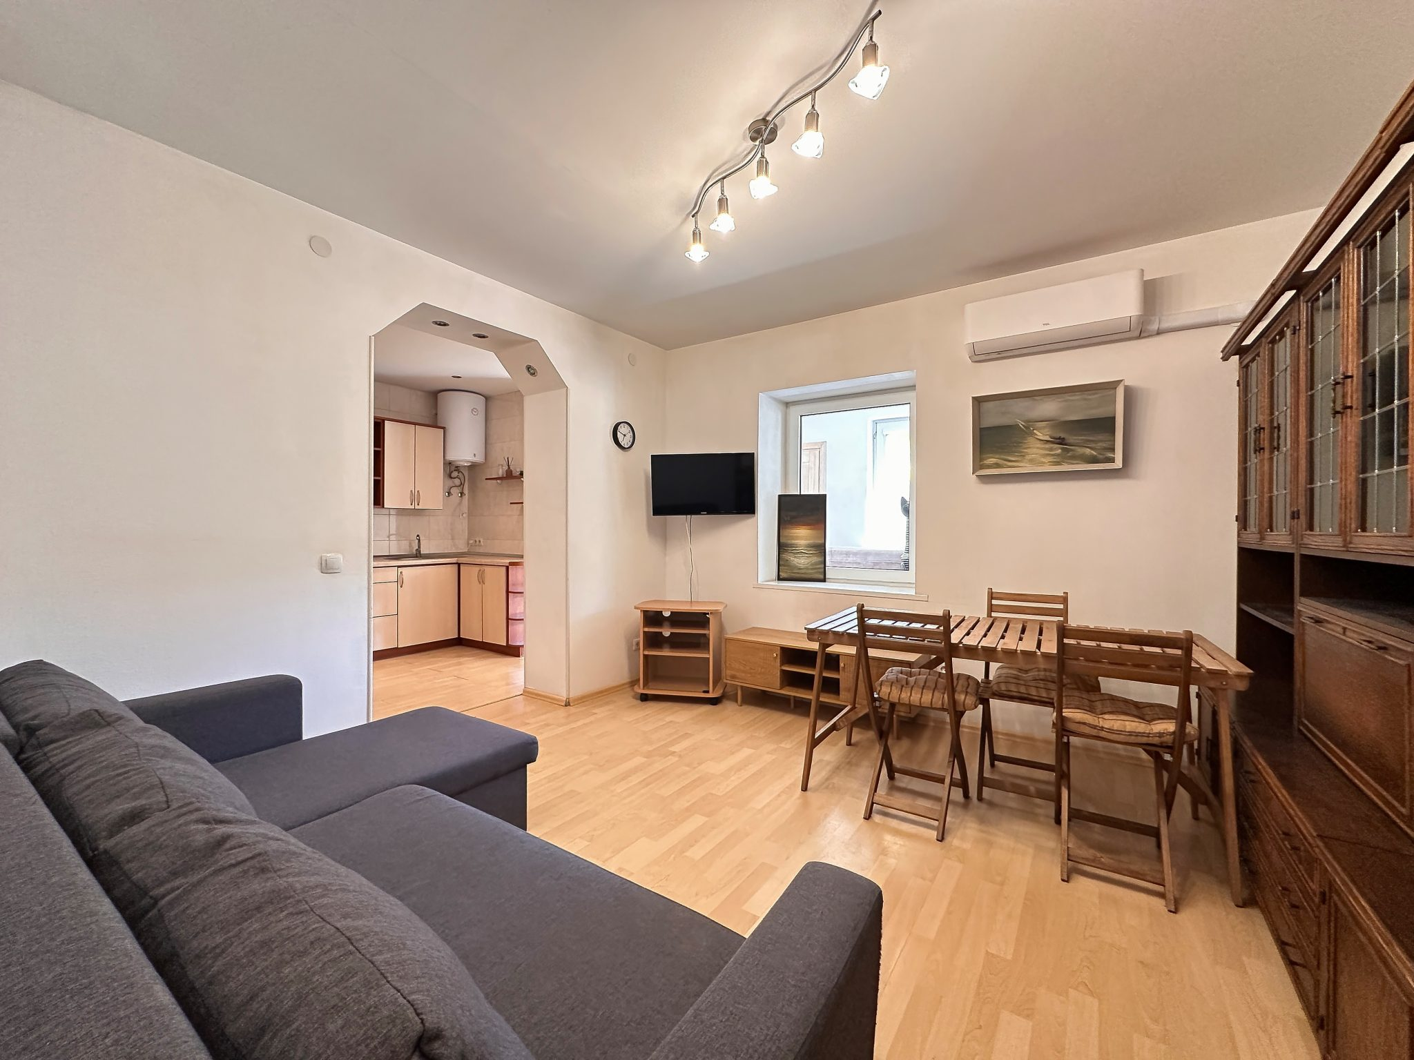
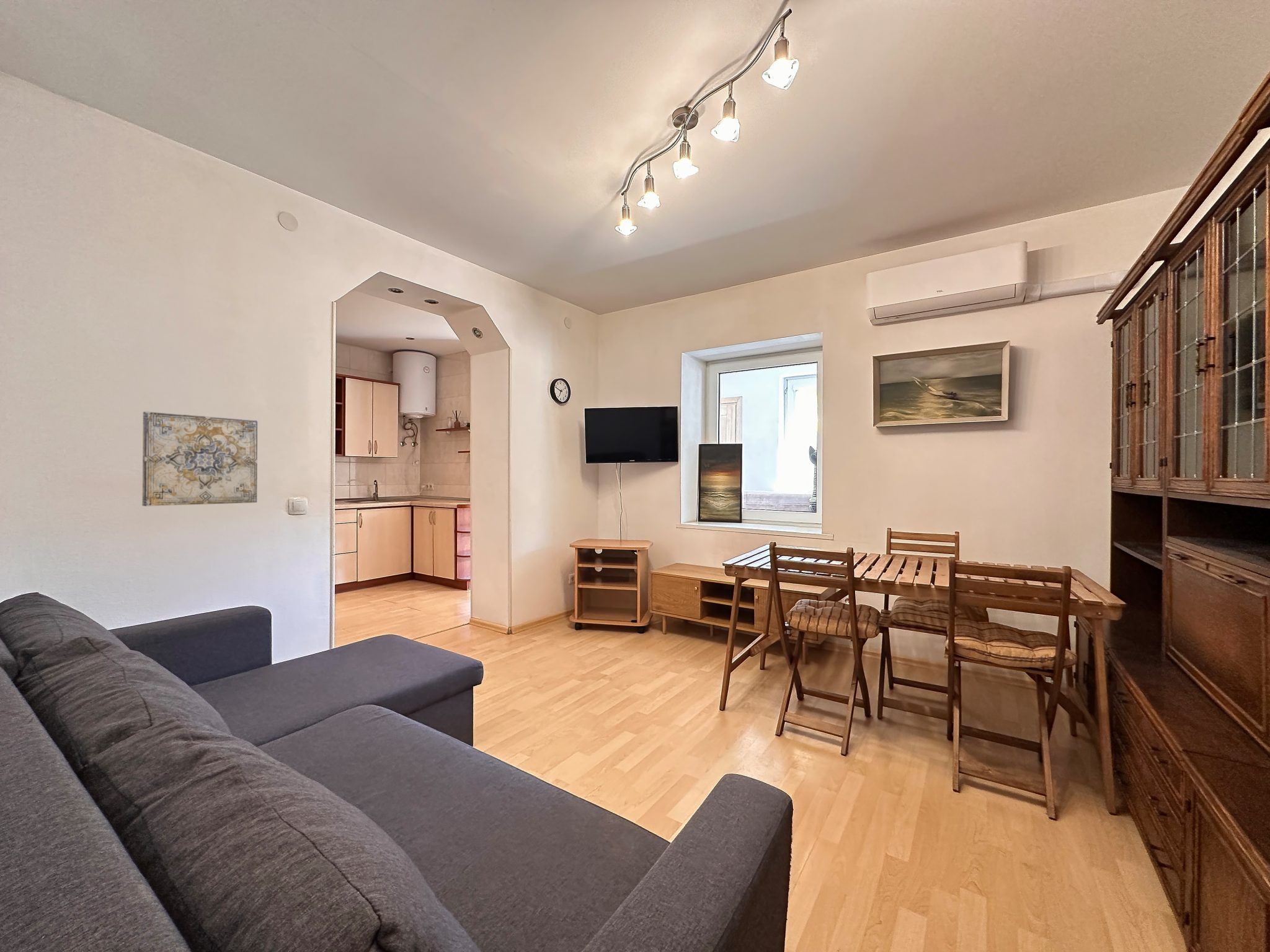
+ wall art (203, 460)
